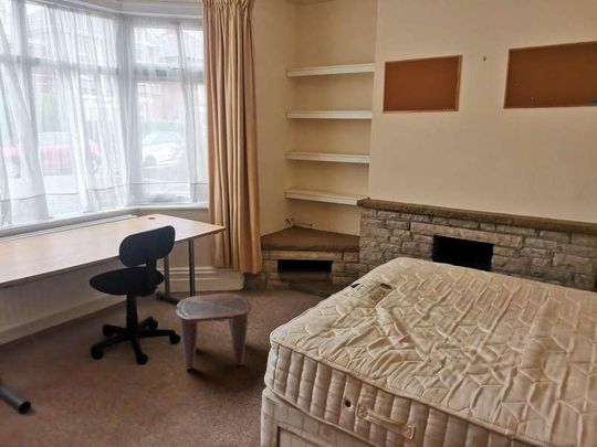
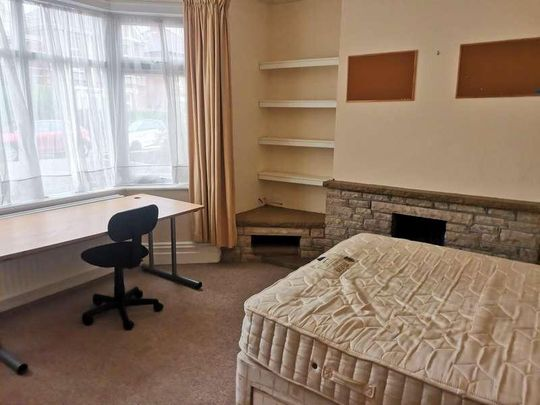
- stool (213, 320)
